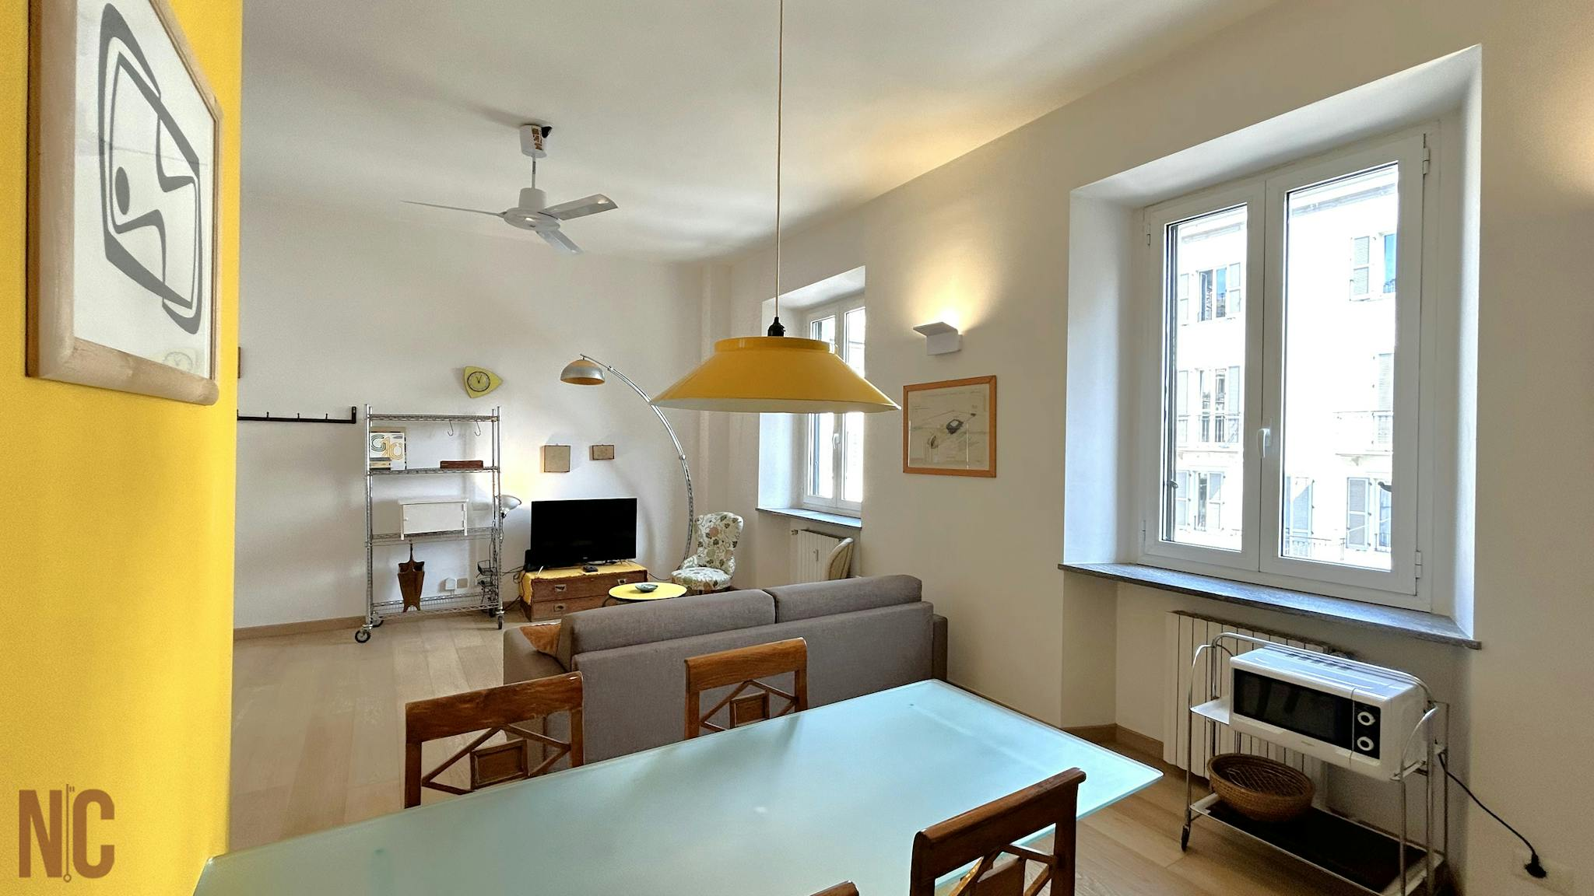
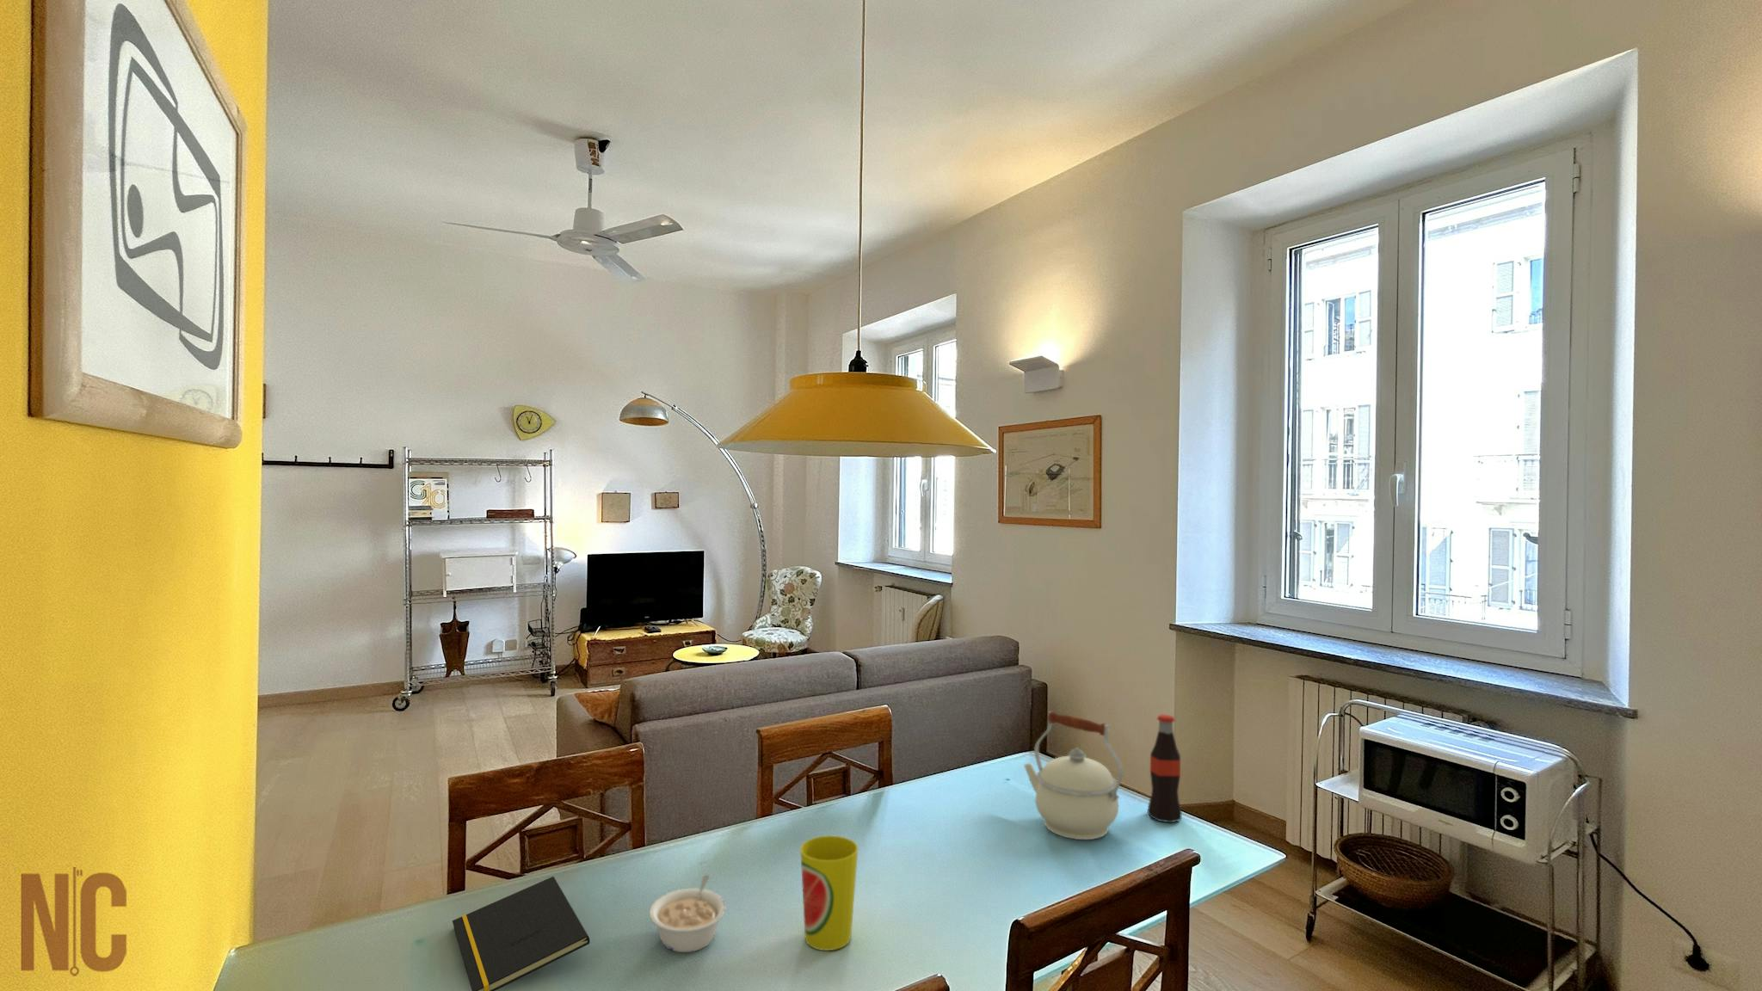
+ legume (686, 918)
+ cup (829, 892)
+ bottle (1165, 766)
+ notepad (518, 932)
+ kettle (1070, 770)
